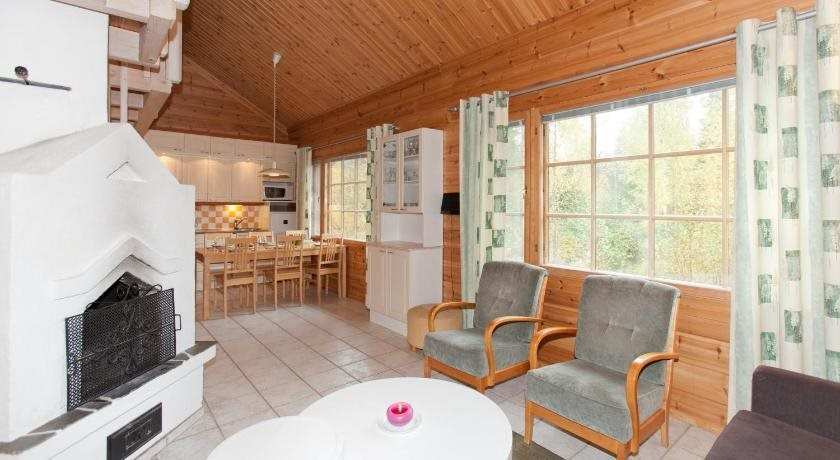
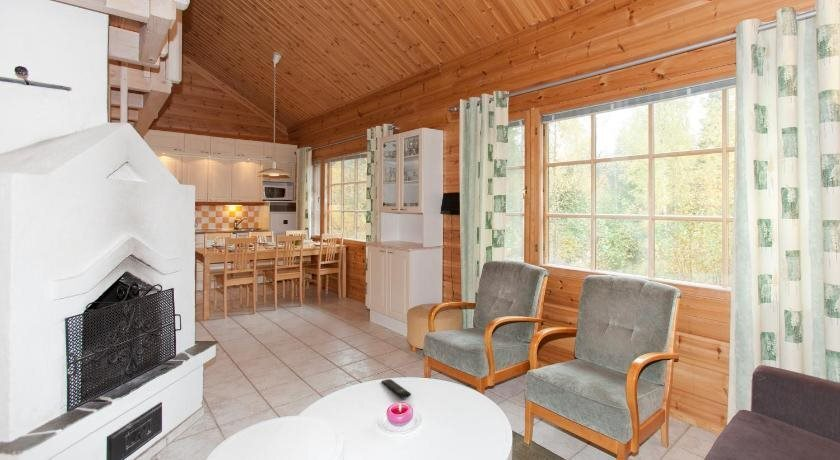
+ remote control (395, 388)
